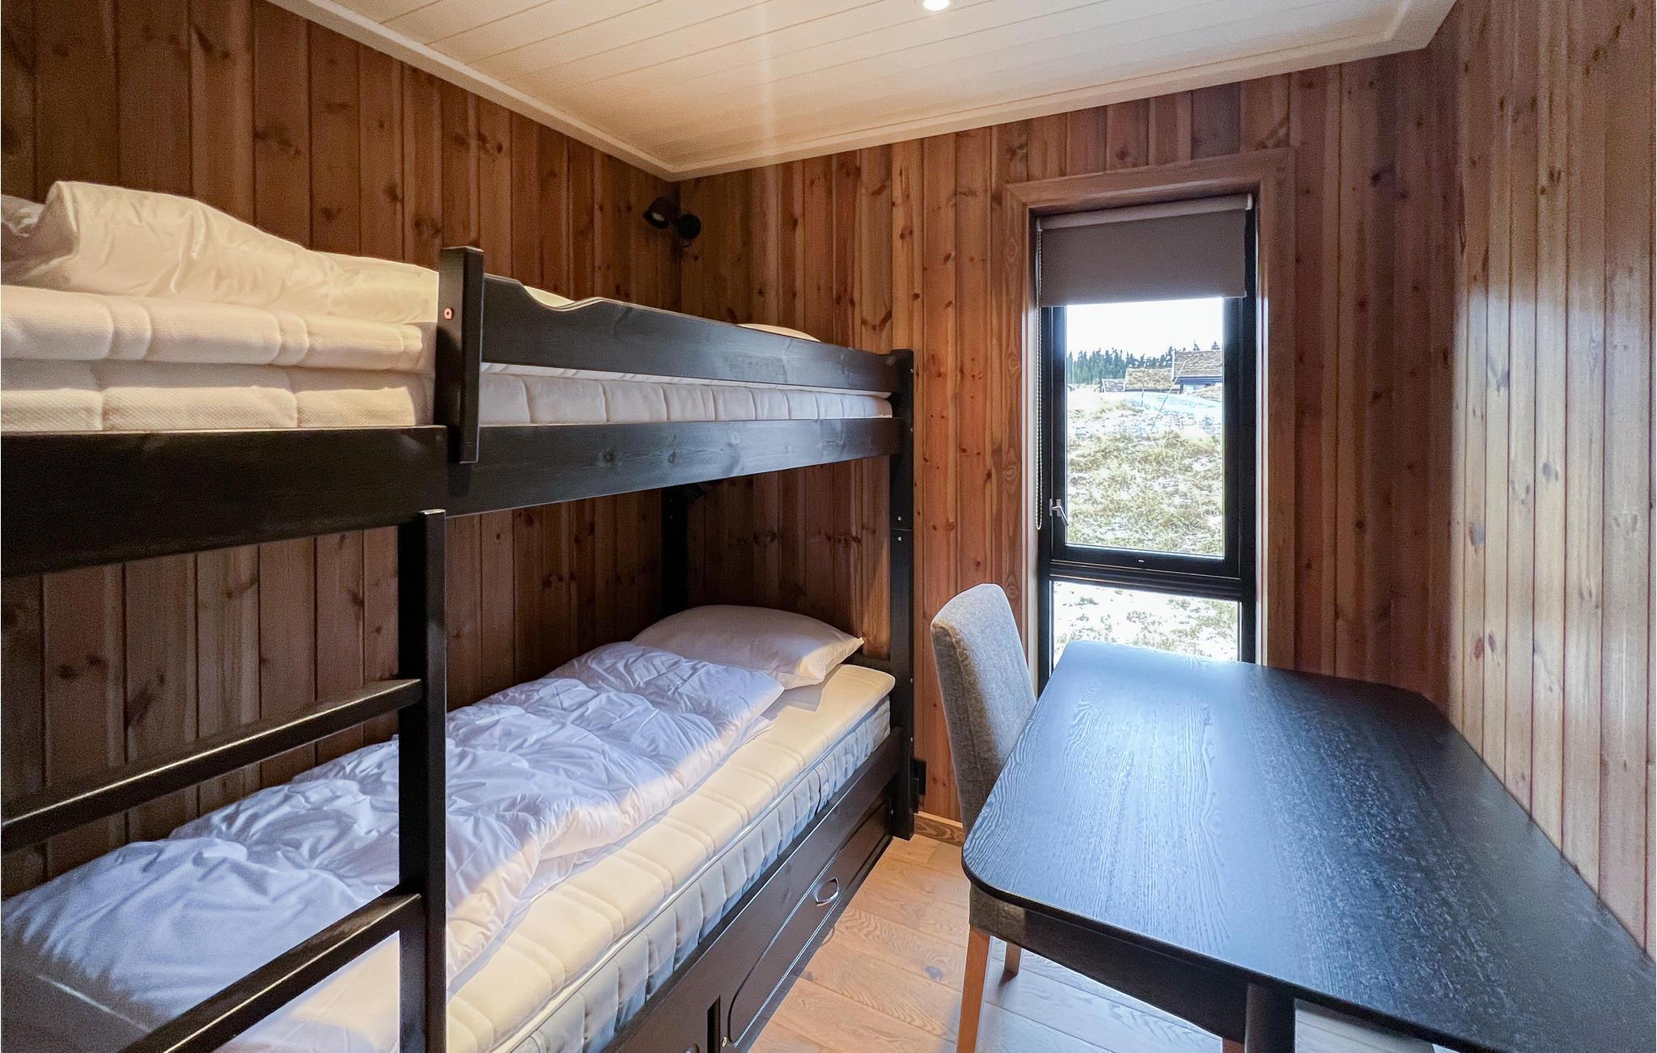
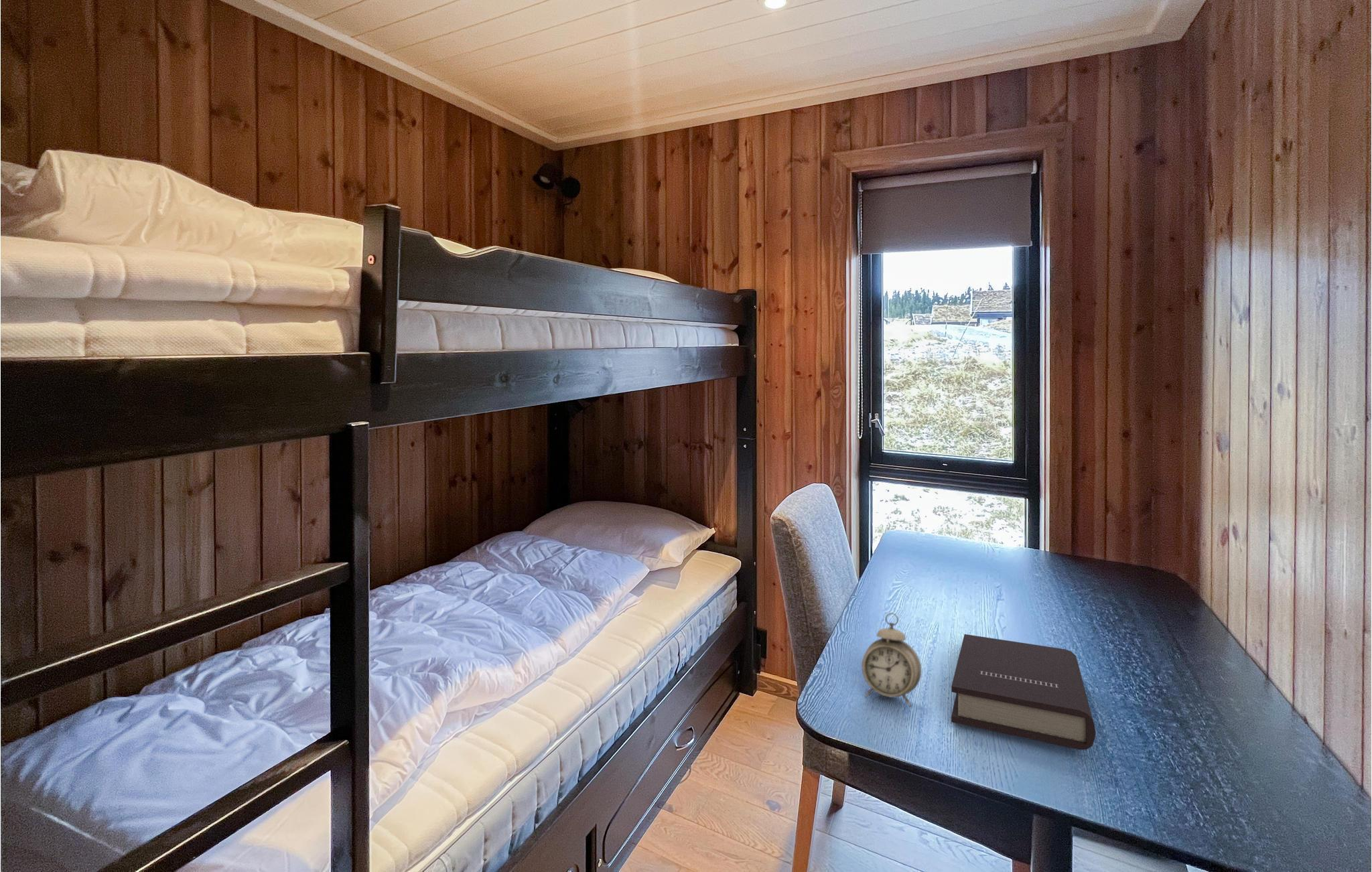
+ alarm clock (890, 656)
+ book (1019, 684)
